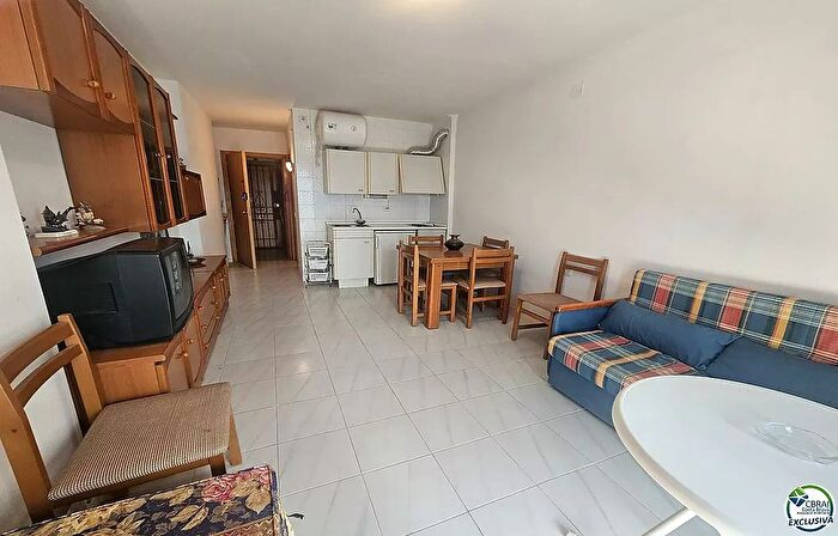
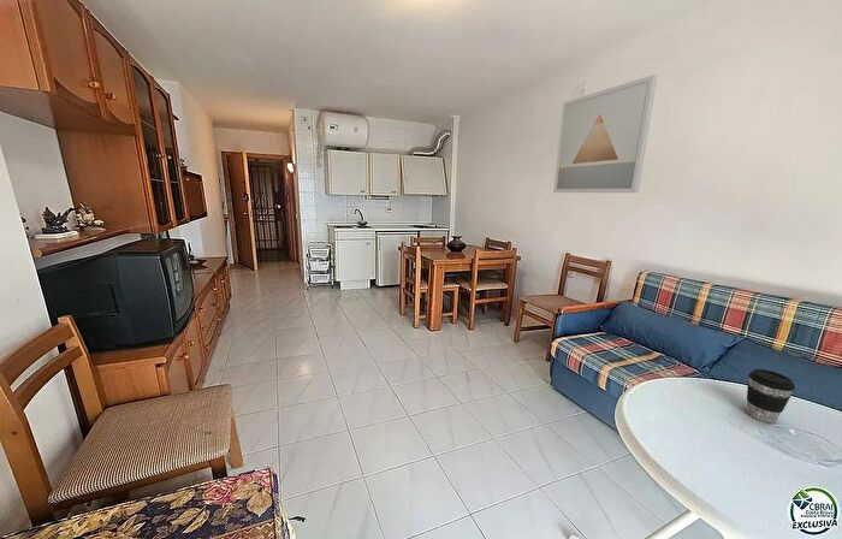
+ wall art (597, 143)
+ coffee cup (766, 396)
